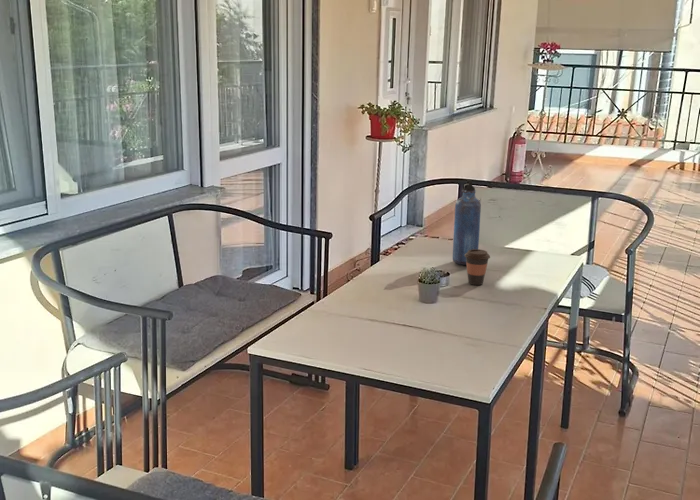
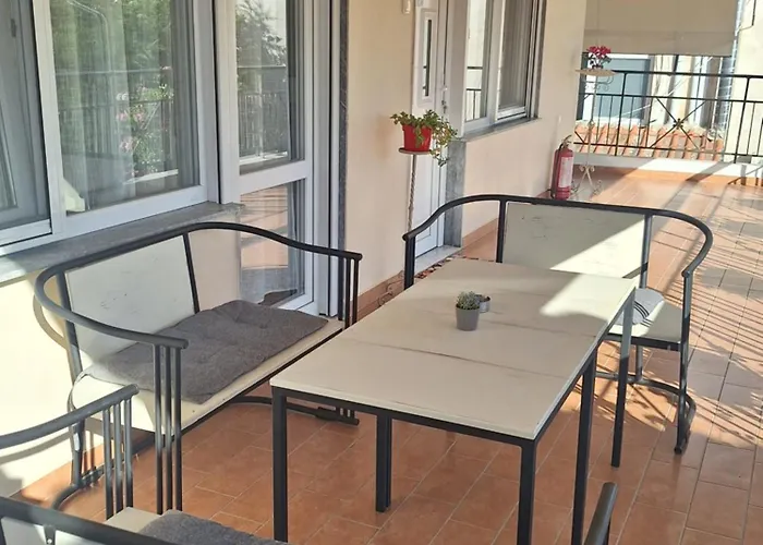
- coffee cup (476, 267)
- water bottle (467, 221)
